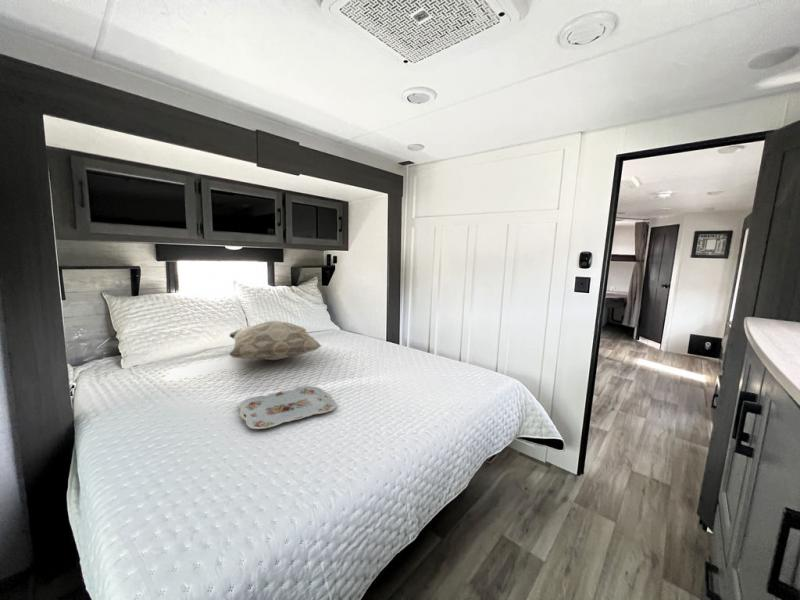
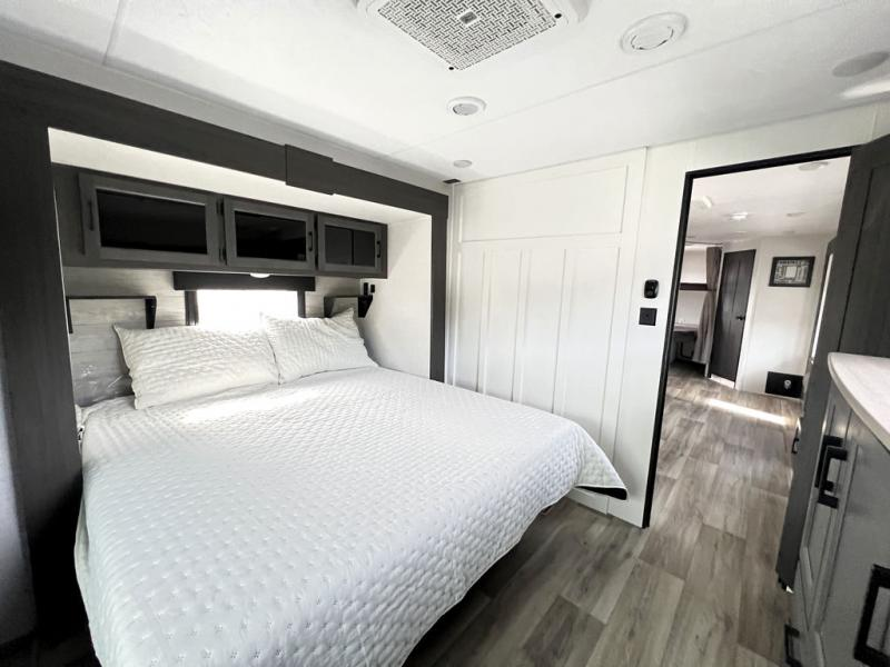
- serving tray (288, 405)
- decorative pillow (273, 339)
